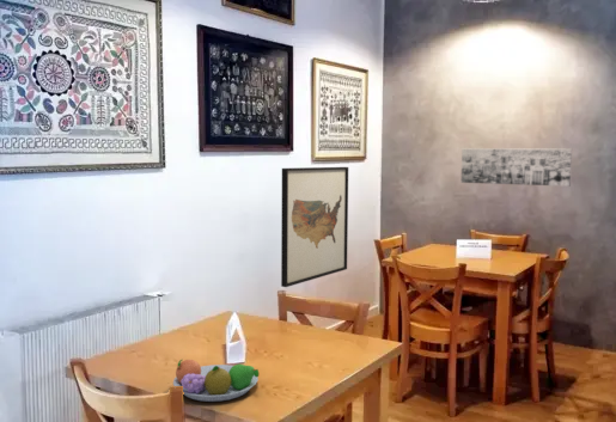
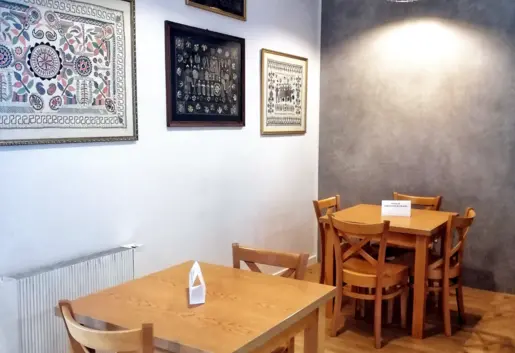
- wall art (513, 166)
- wall art (317, 222)
- fruit bowl (218, 372)
